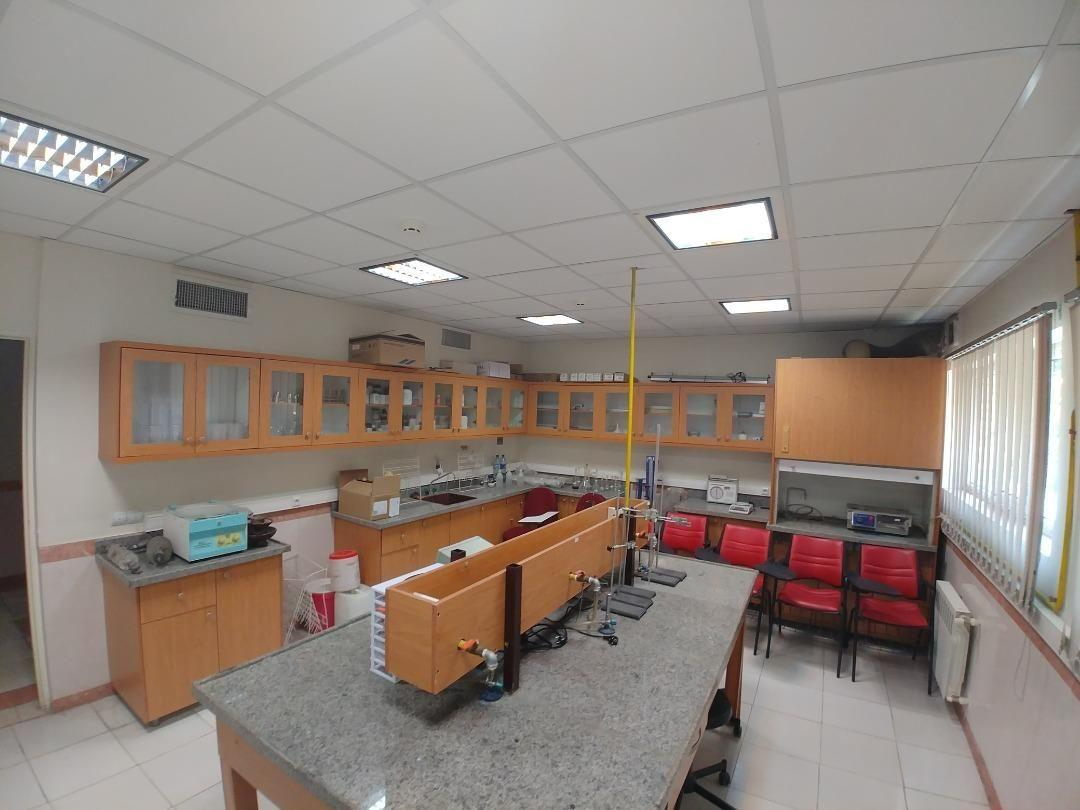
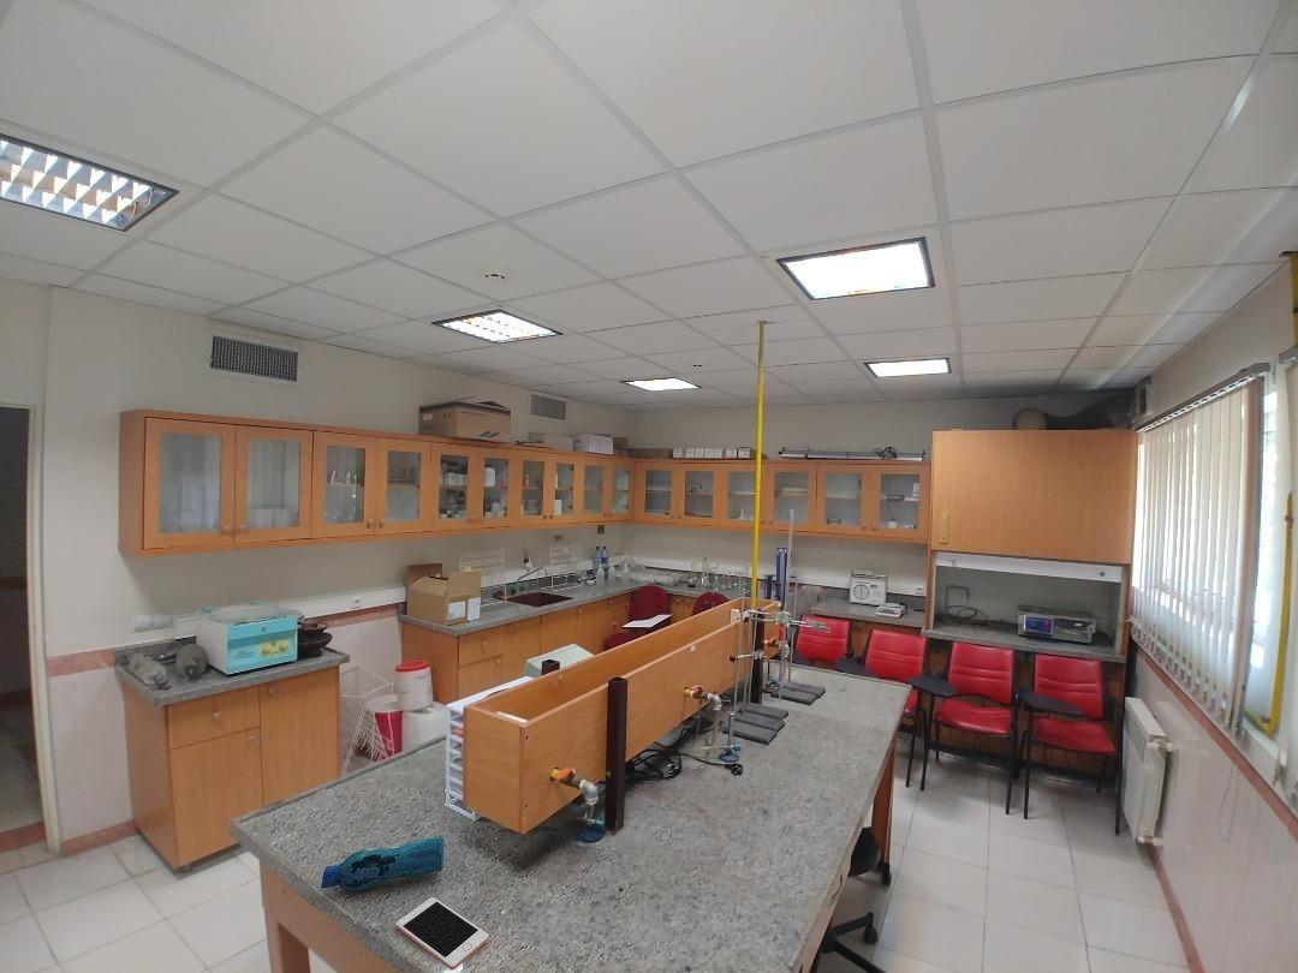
+ cell phone (441, 931)
+ bottle (385, 865)
